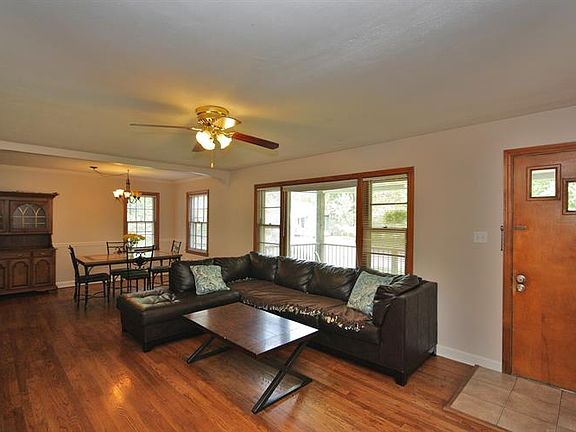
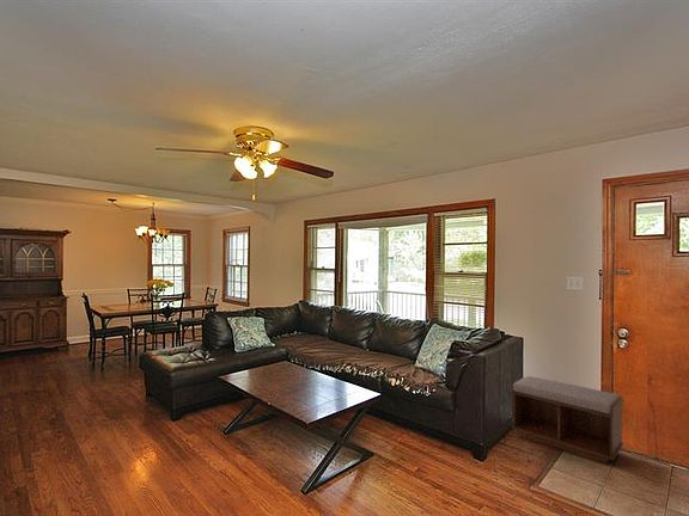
+ bench (565, 414)
